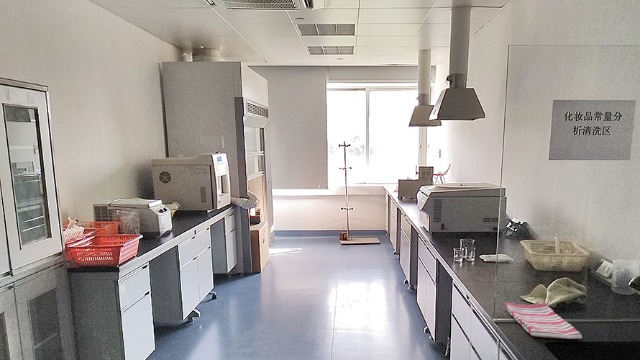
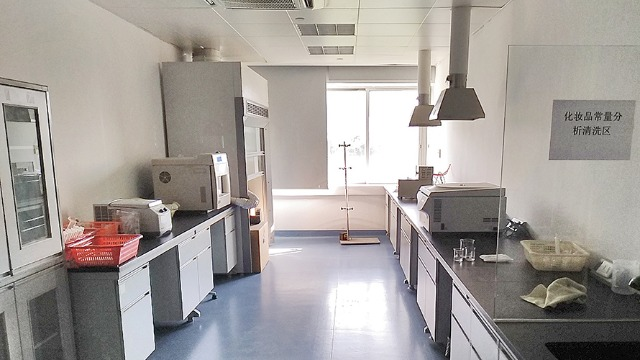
- dish towel (539, 318)
